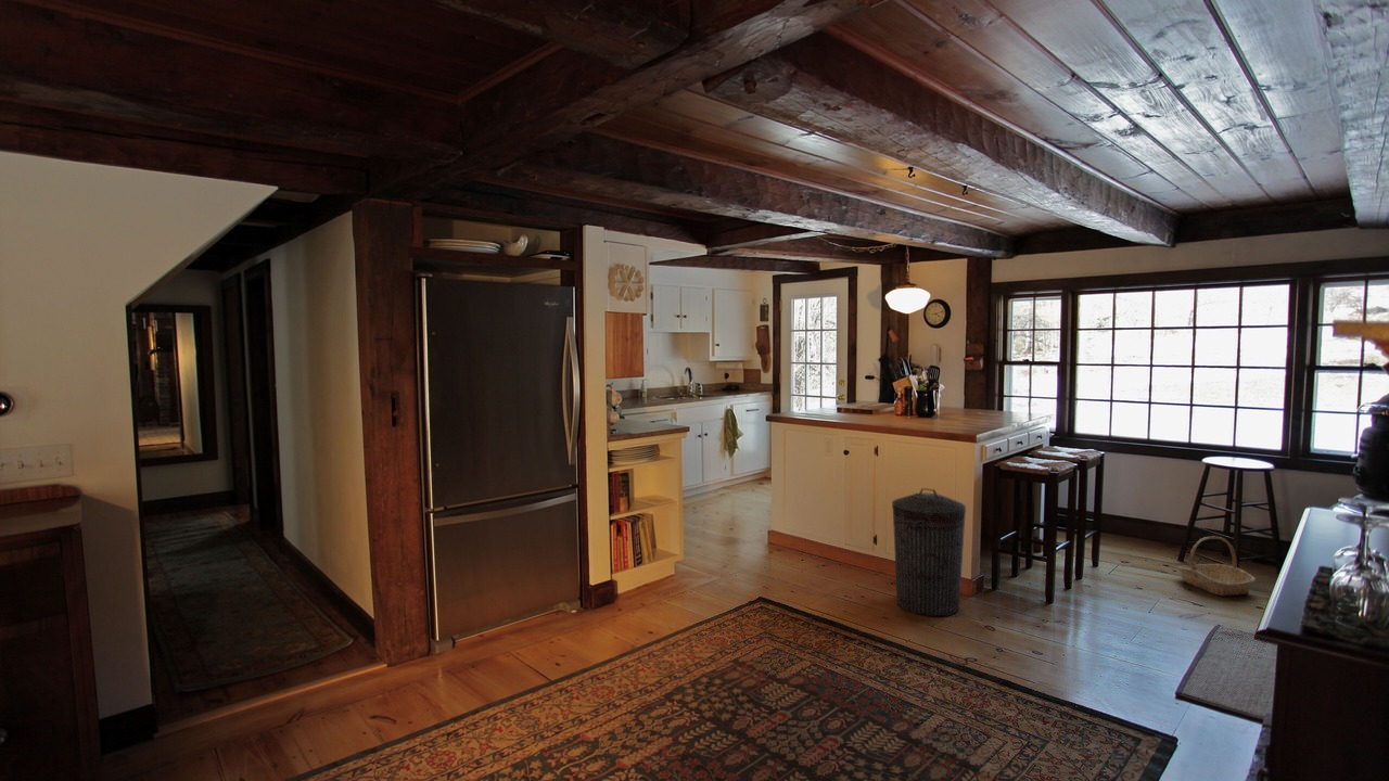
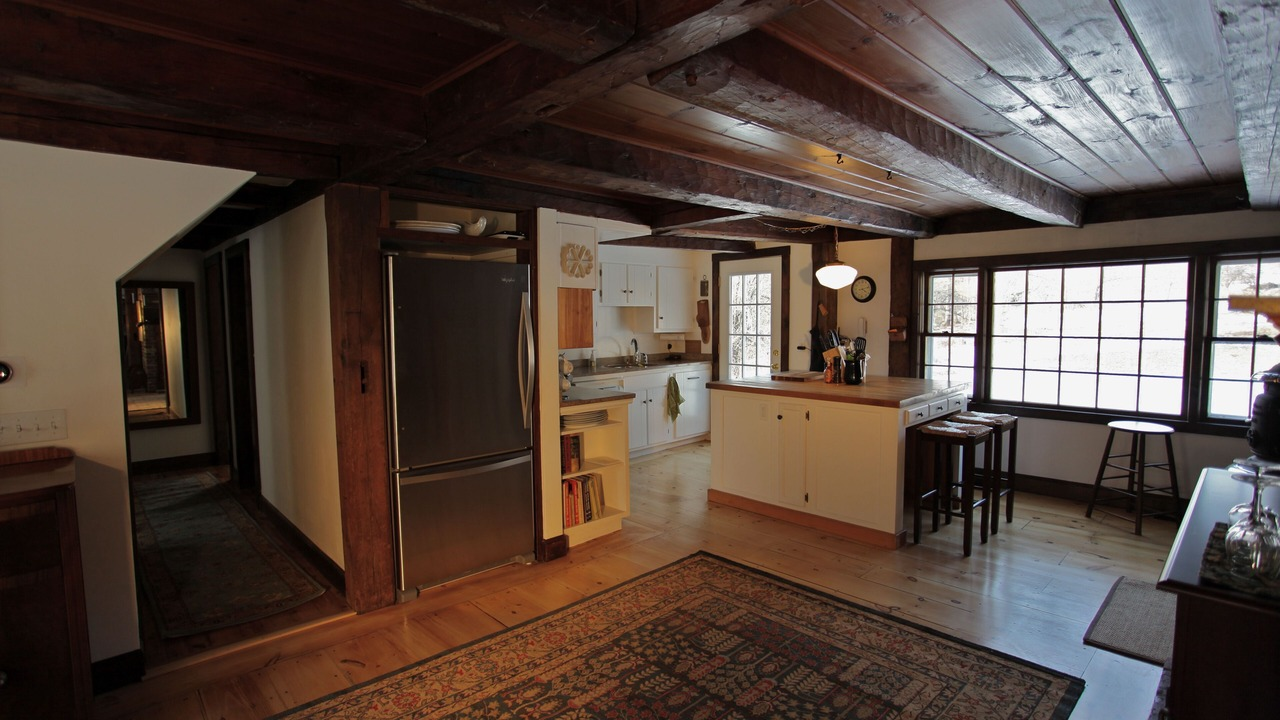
- trash can (928, 547)
- basket (1215, 564)
